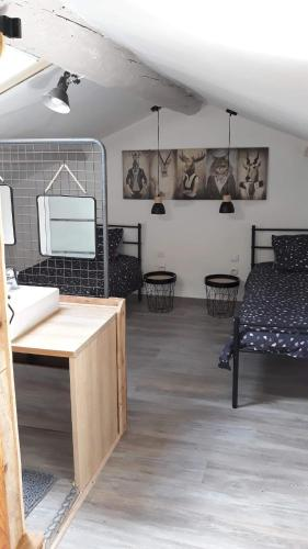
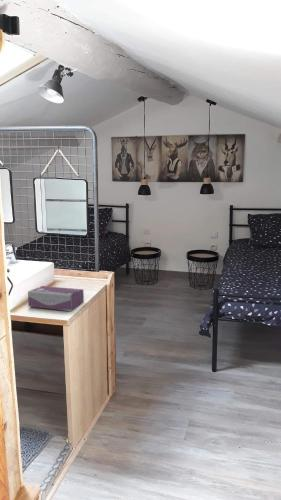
+ tissue box (56, 297)
